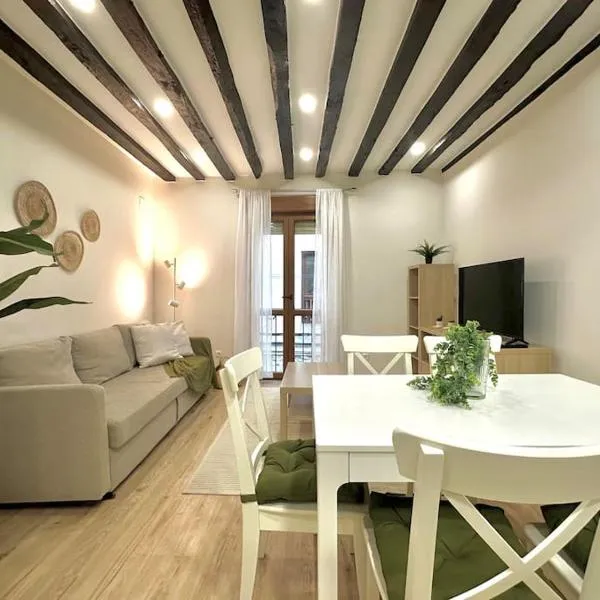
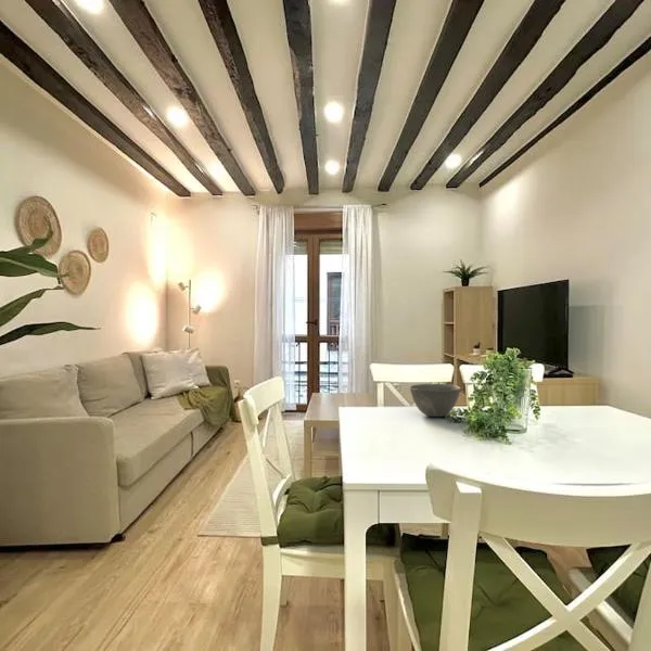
+ bowl (434, 400)
